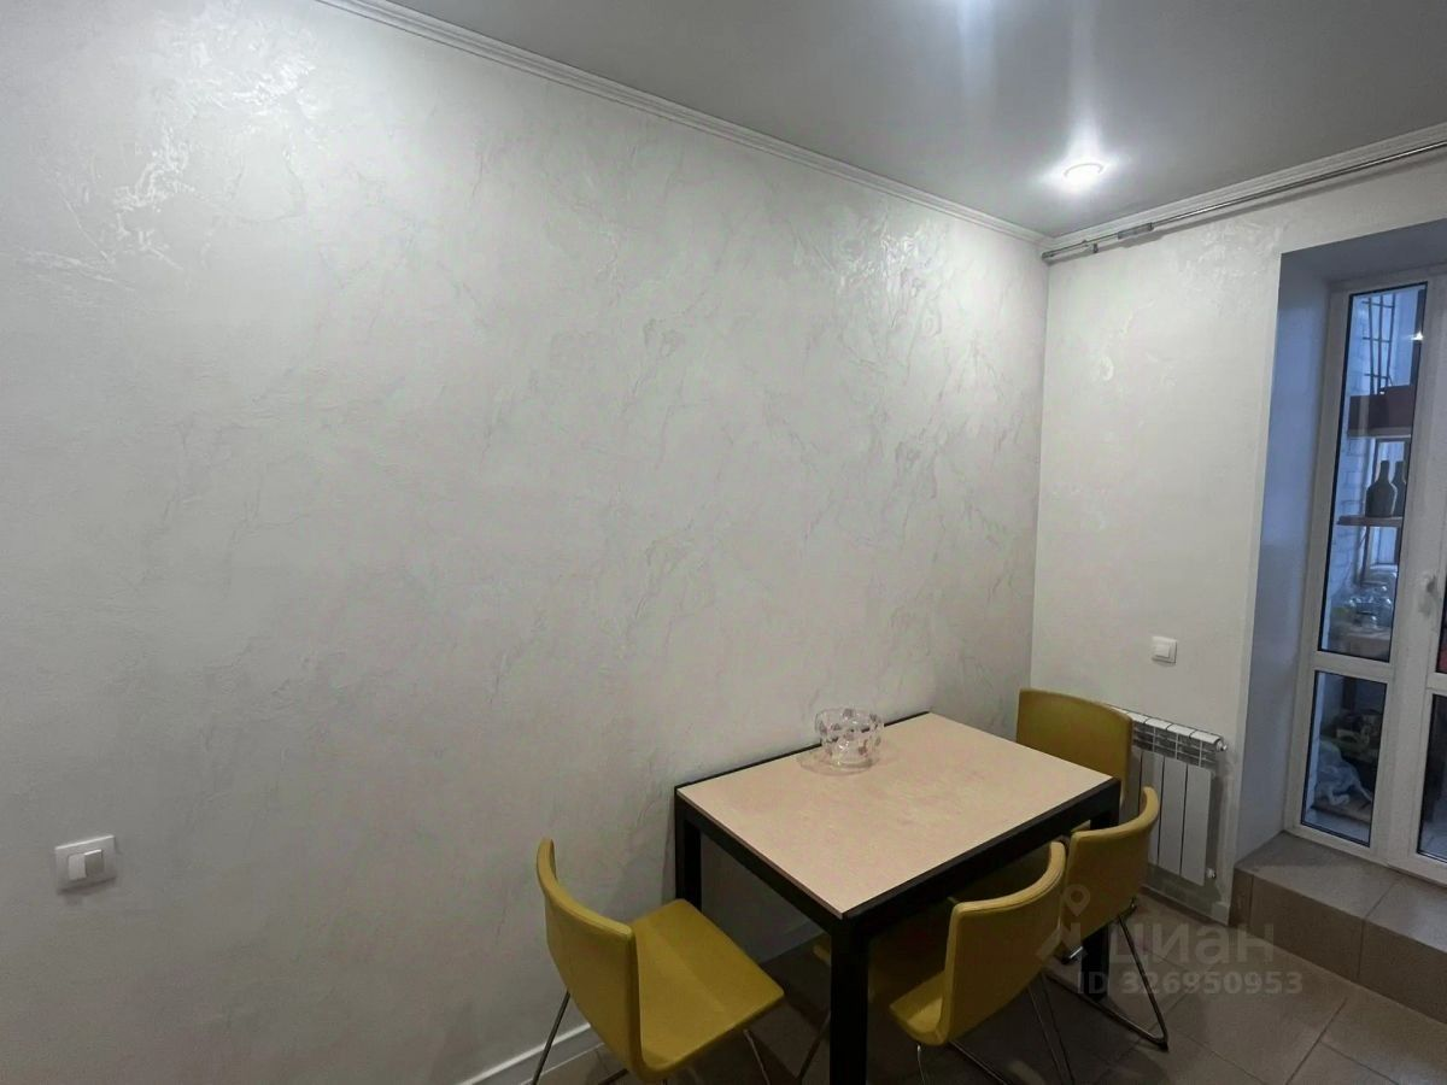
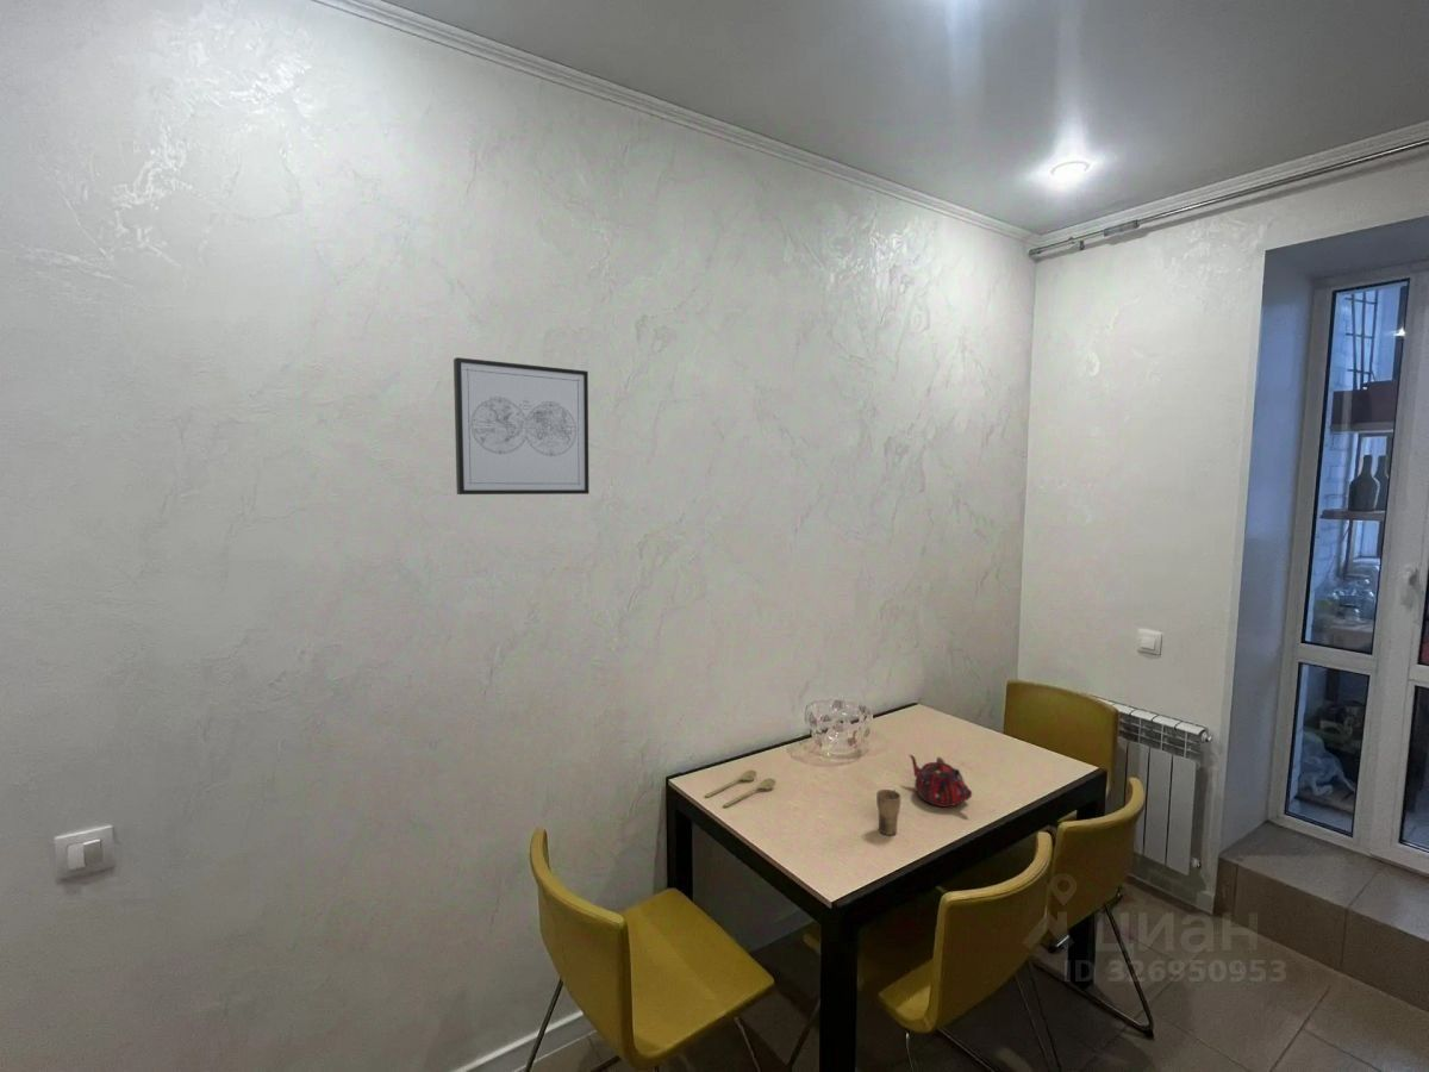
+ spoon (737, 780)
+ teapot (938, 778)
+ wall art (524, 430)
+ cup (888, 808)
